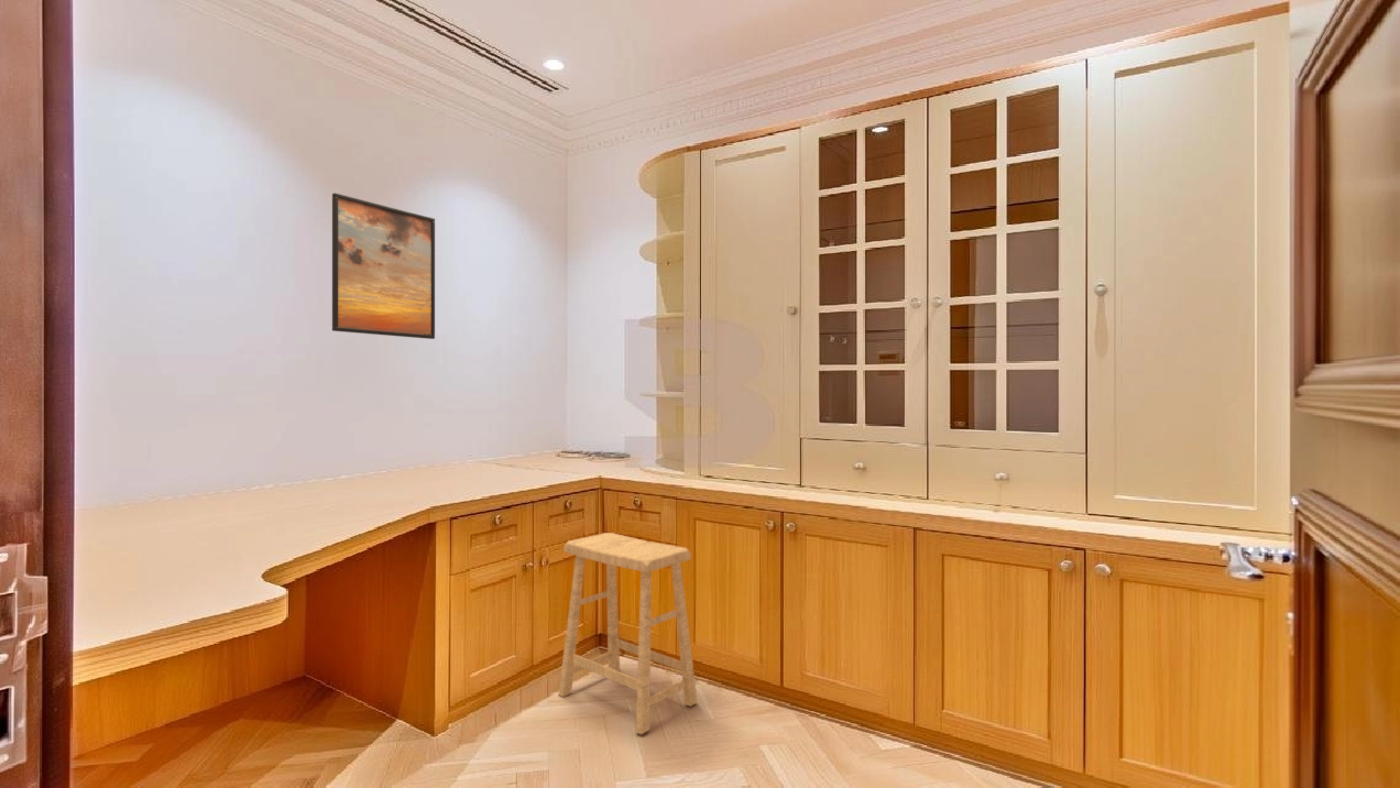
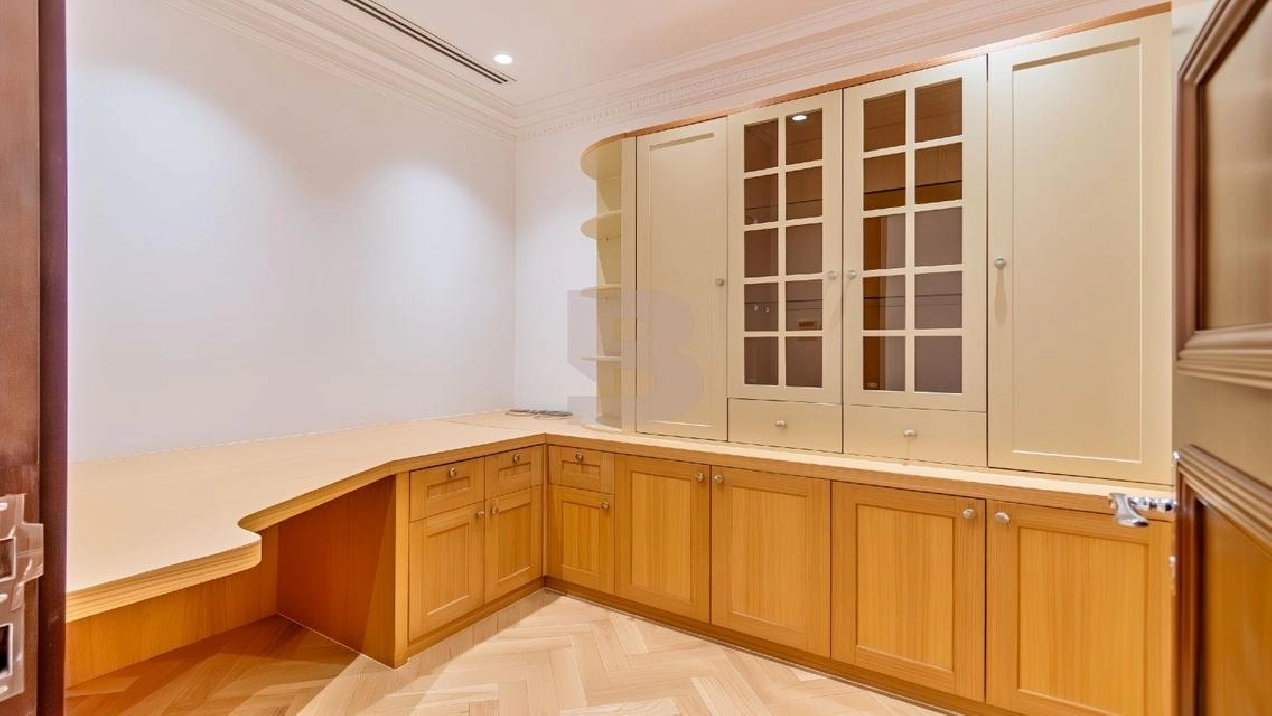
- stool (617, 622)
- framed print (386, 271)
